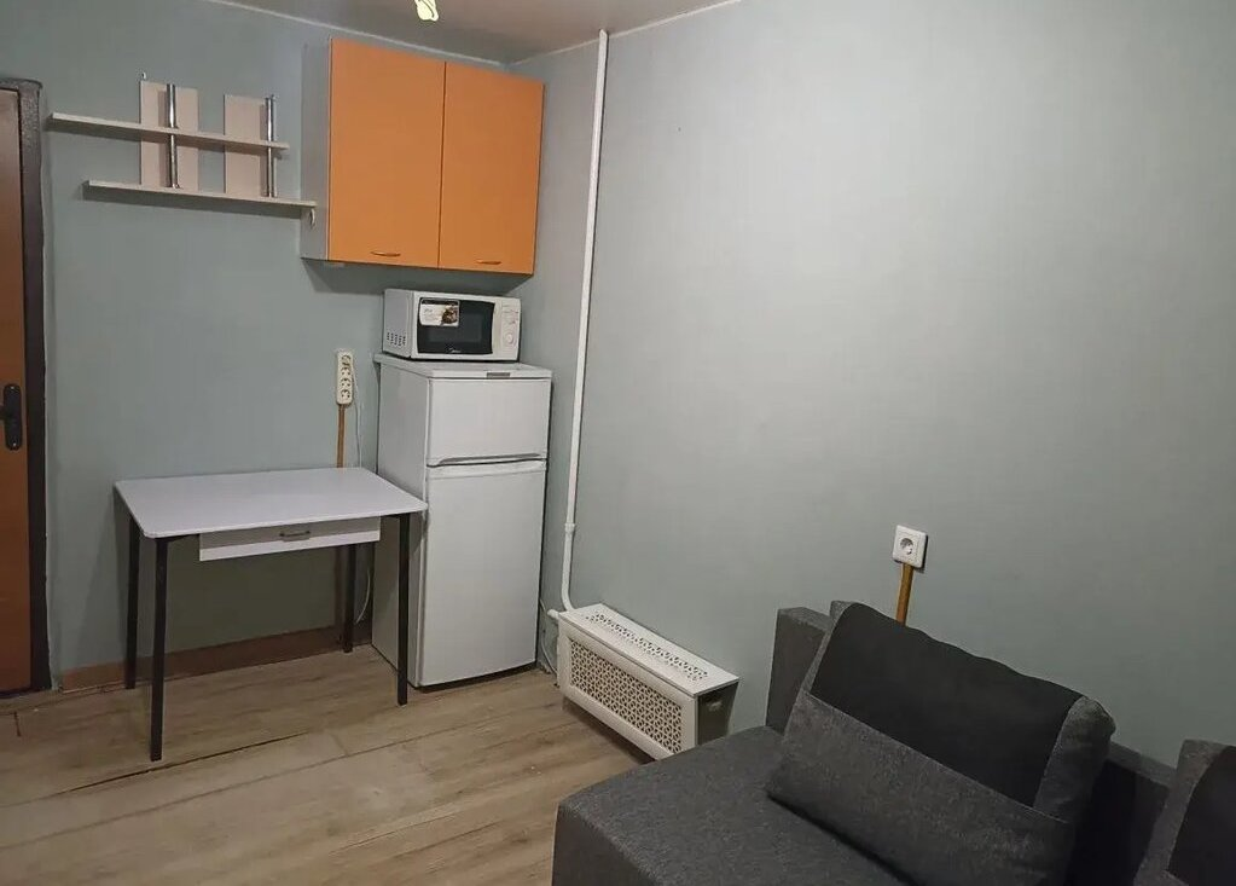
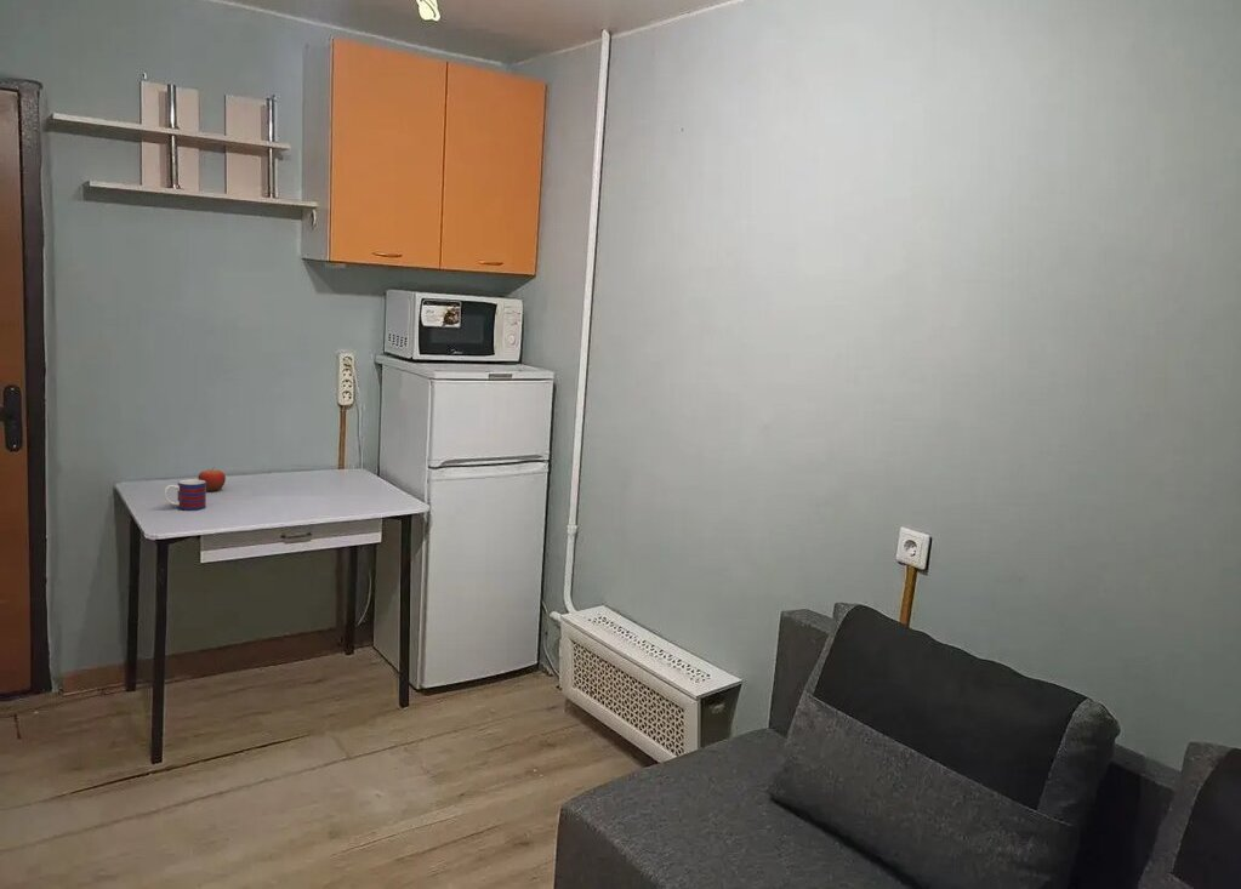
+ mug (184, 495)
+ fruit (211, 478)
